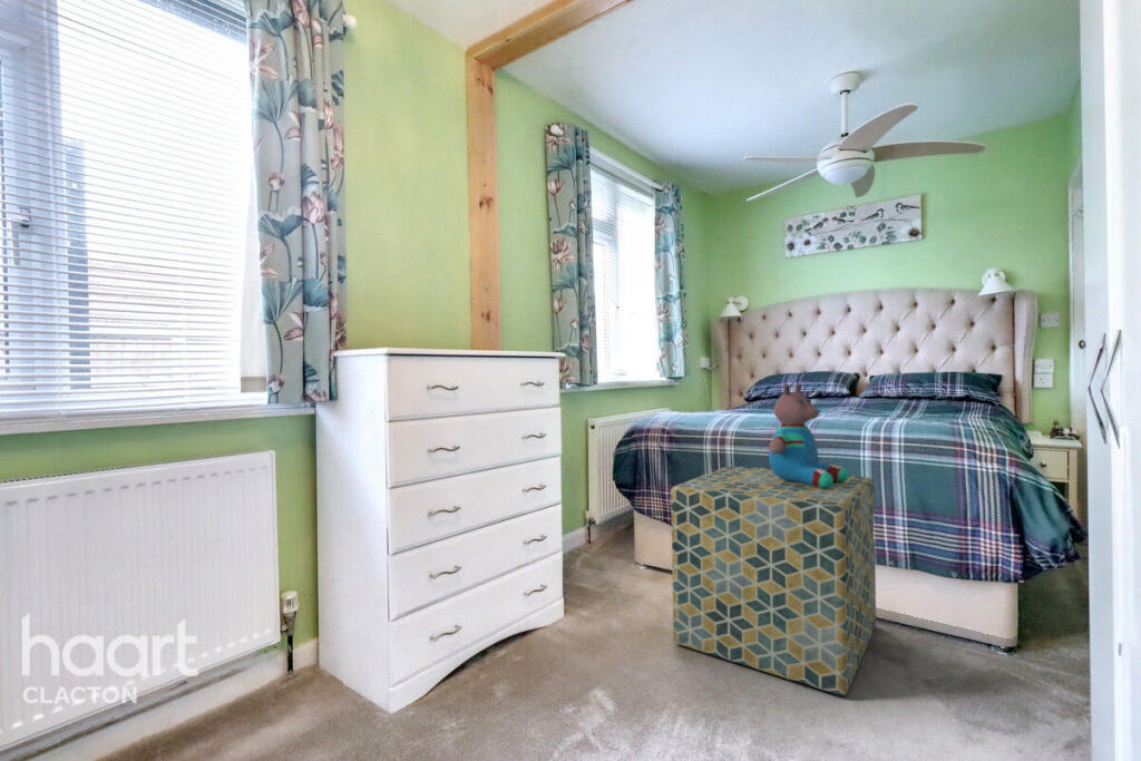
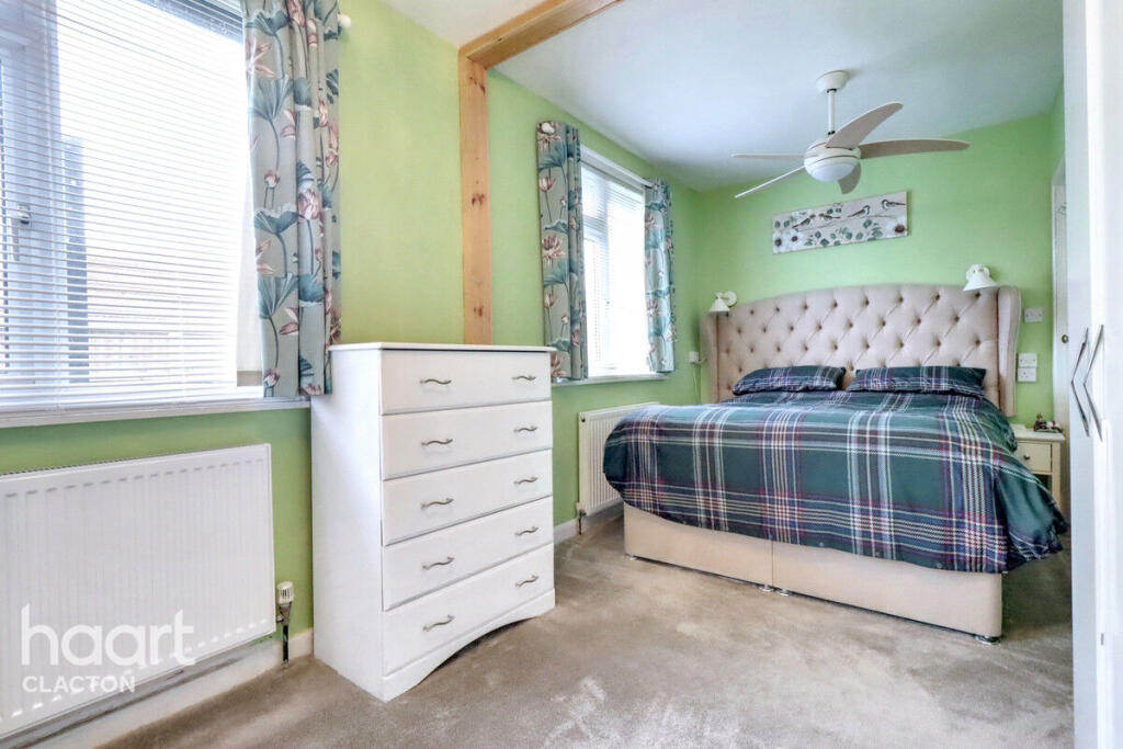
- teddy bear (806, 431)
- storage ottoman (776, 558)
